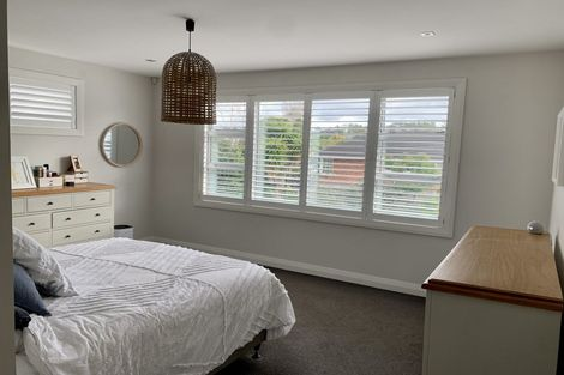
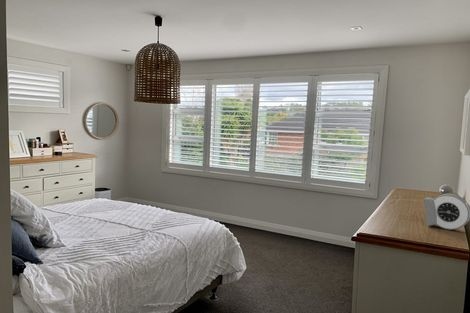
+ alarm clock (447, 211)
